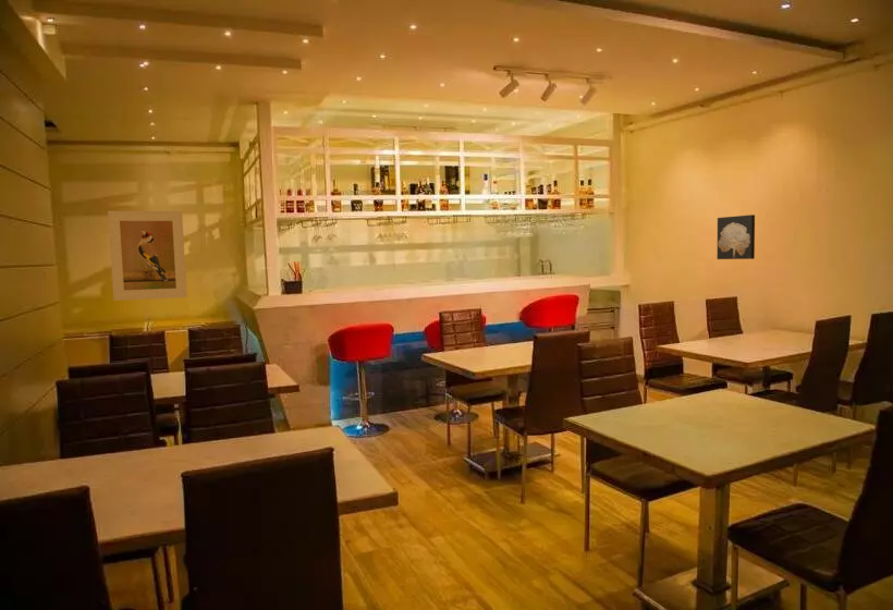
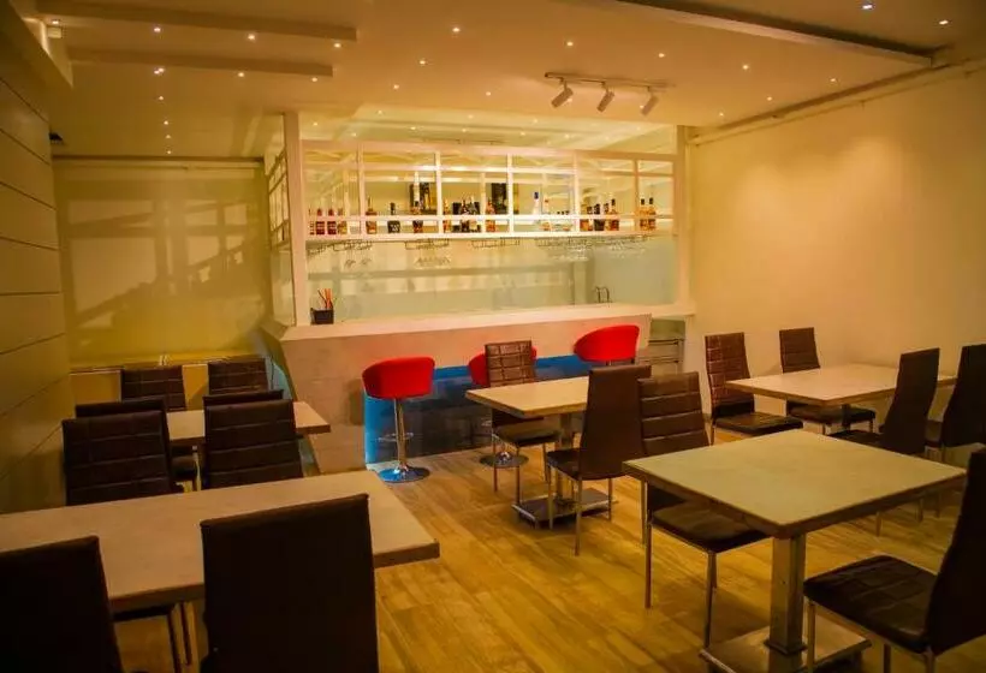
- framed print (148, 255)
- wall art (735, 237)
